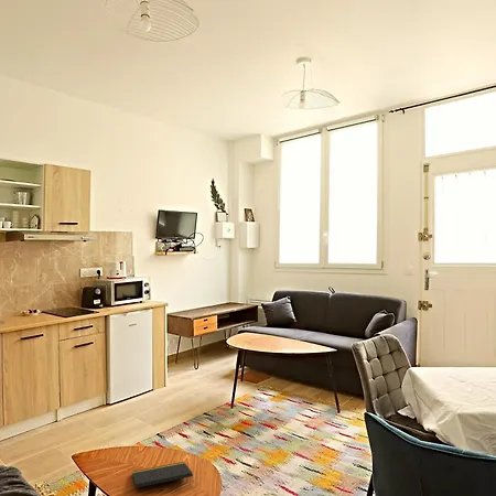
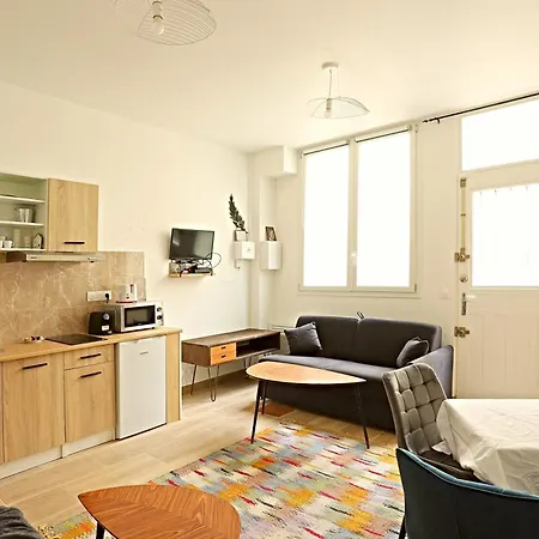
- notepad (161, 473)
